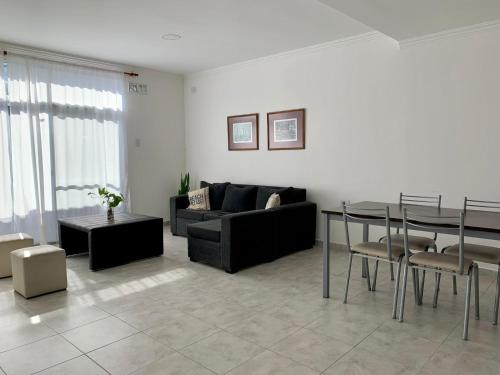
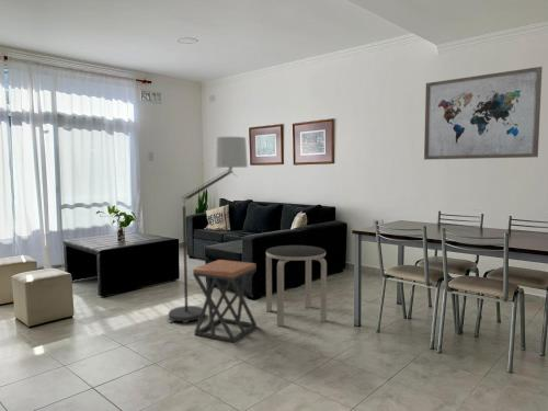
+ side table (306, 283)
+ floor lamp (185, 224)
+ wall art (477, 117)
+ stool (226, 298)
